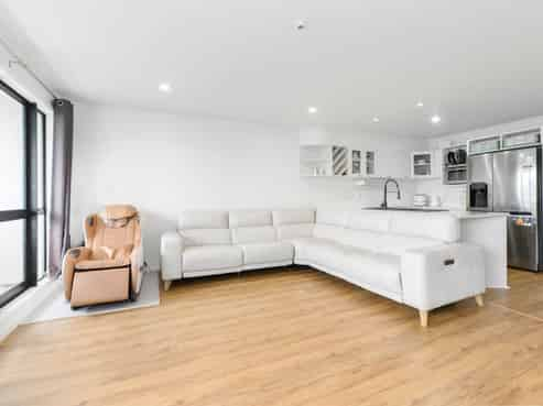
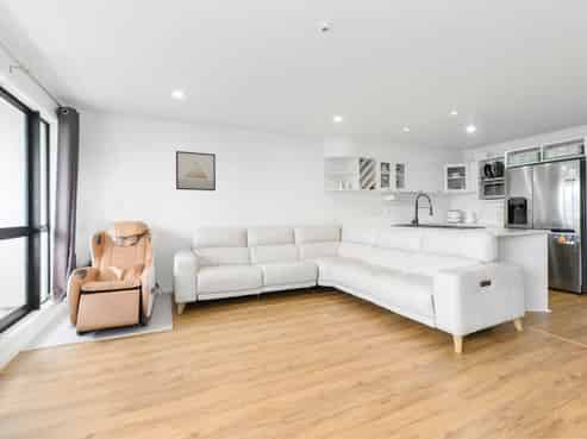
+ wall art (195, 171)
